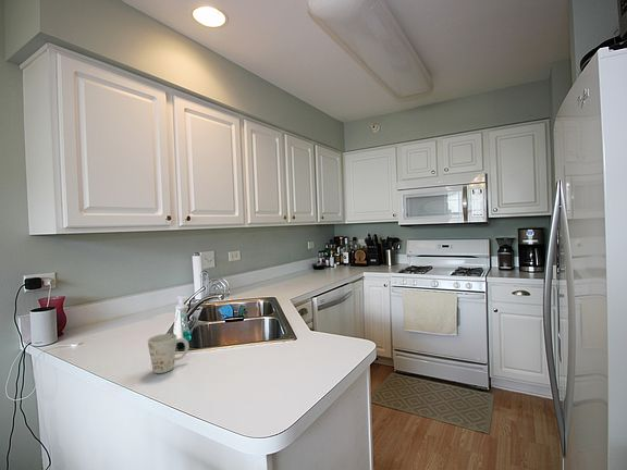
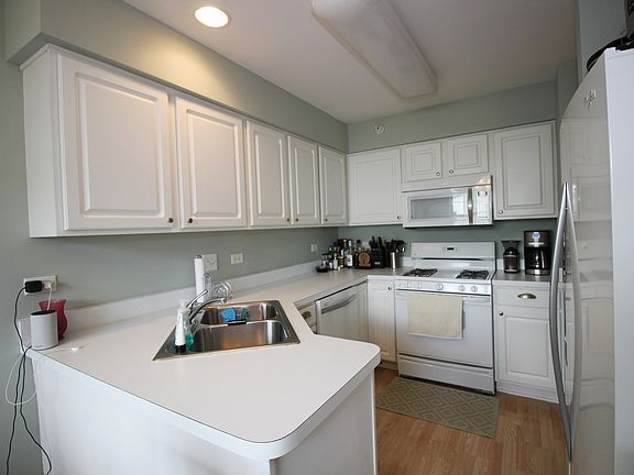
- mug (169, 350)
